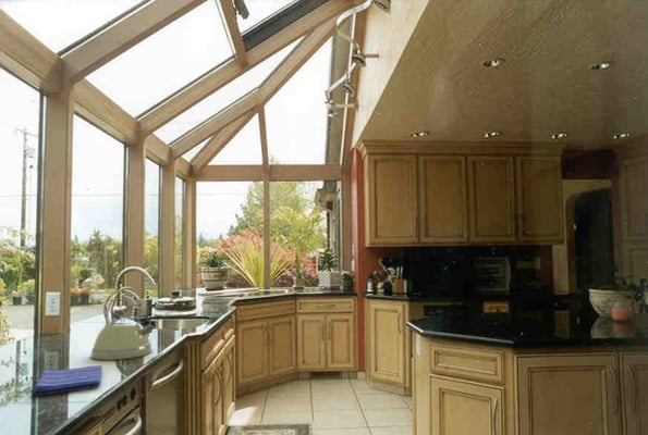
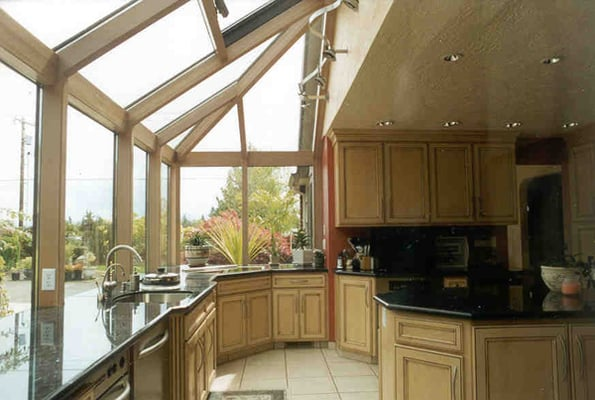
- kettle (126, 321)
- dish towel (70, 377)
